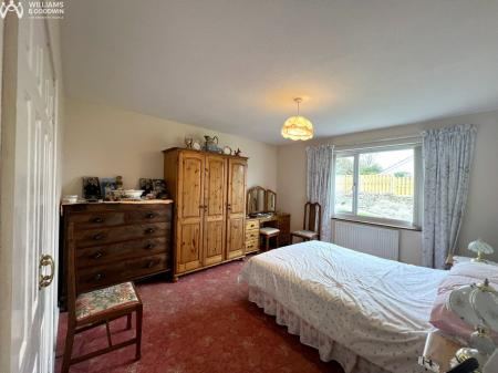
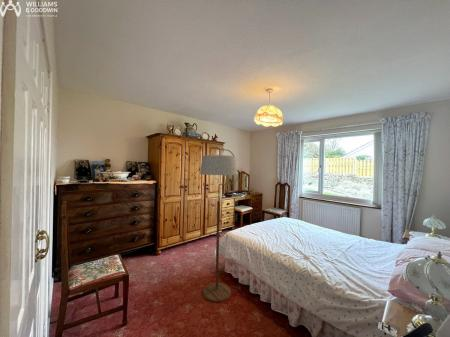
+ floor lamp (218, 220)
